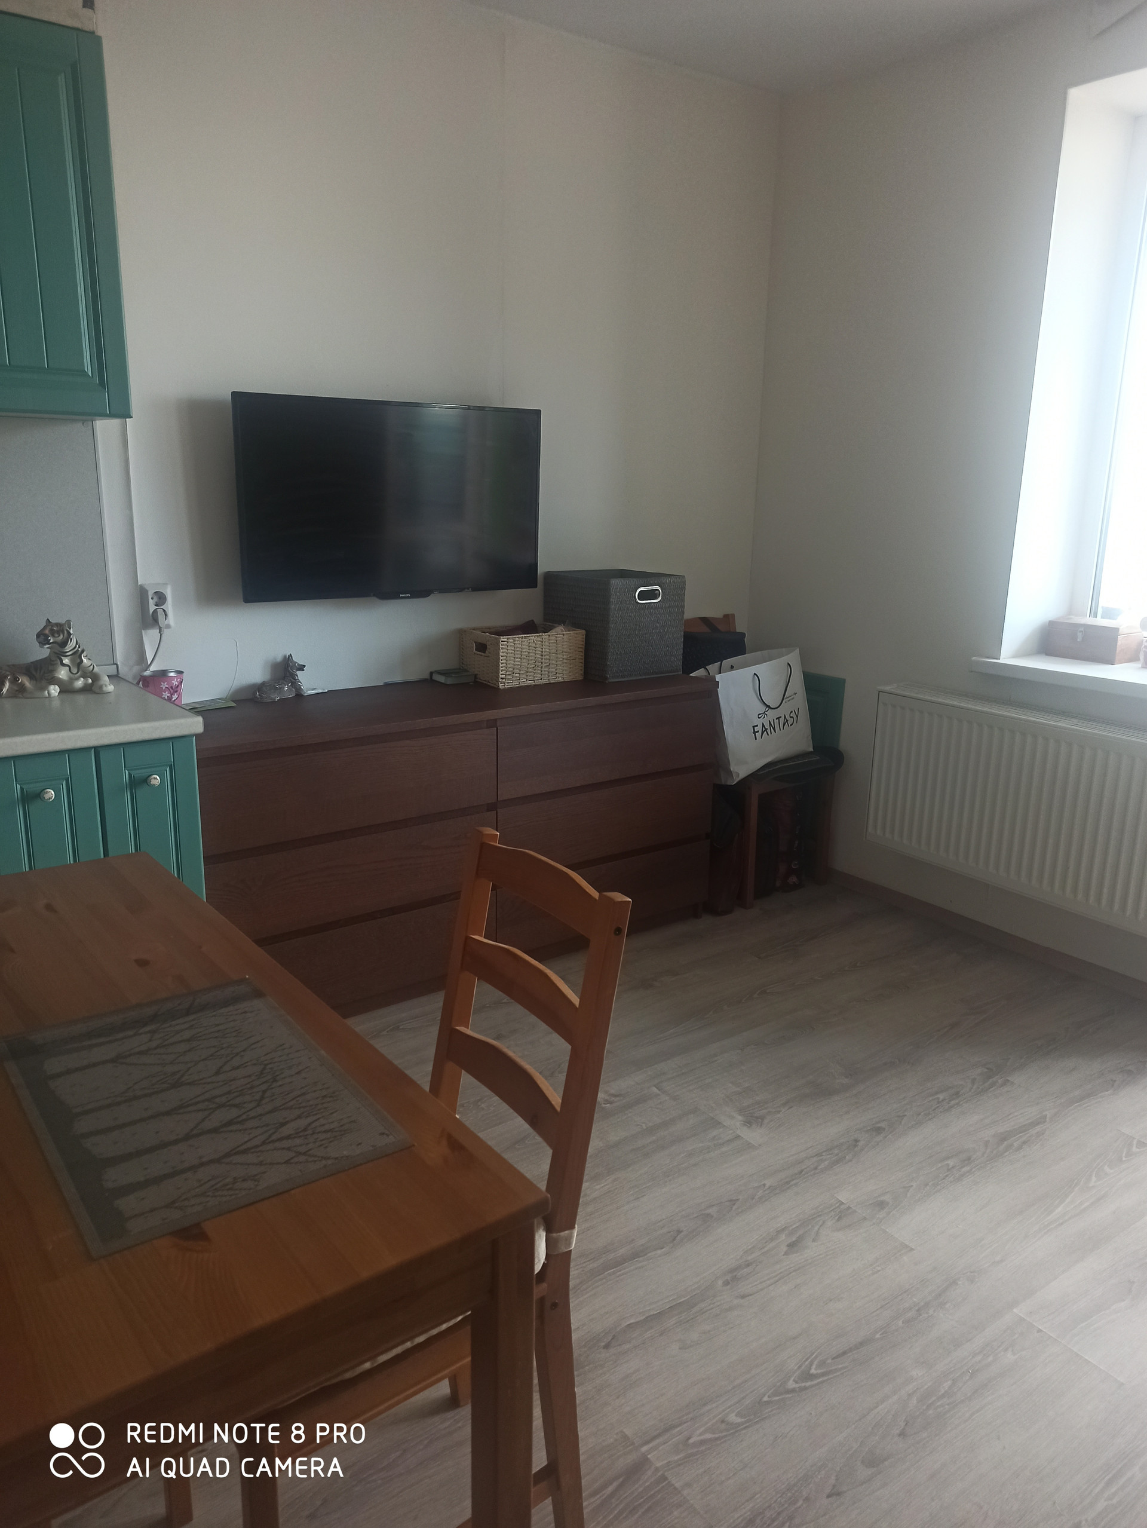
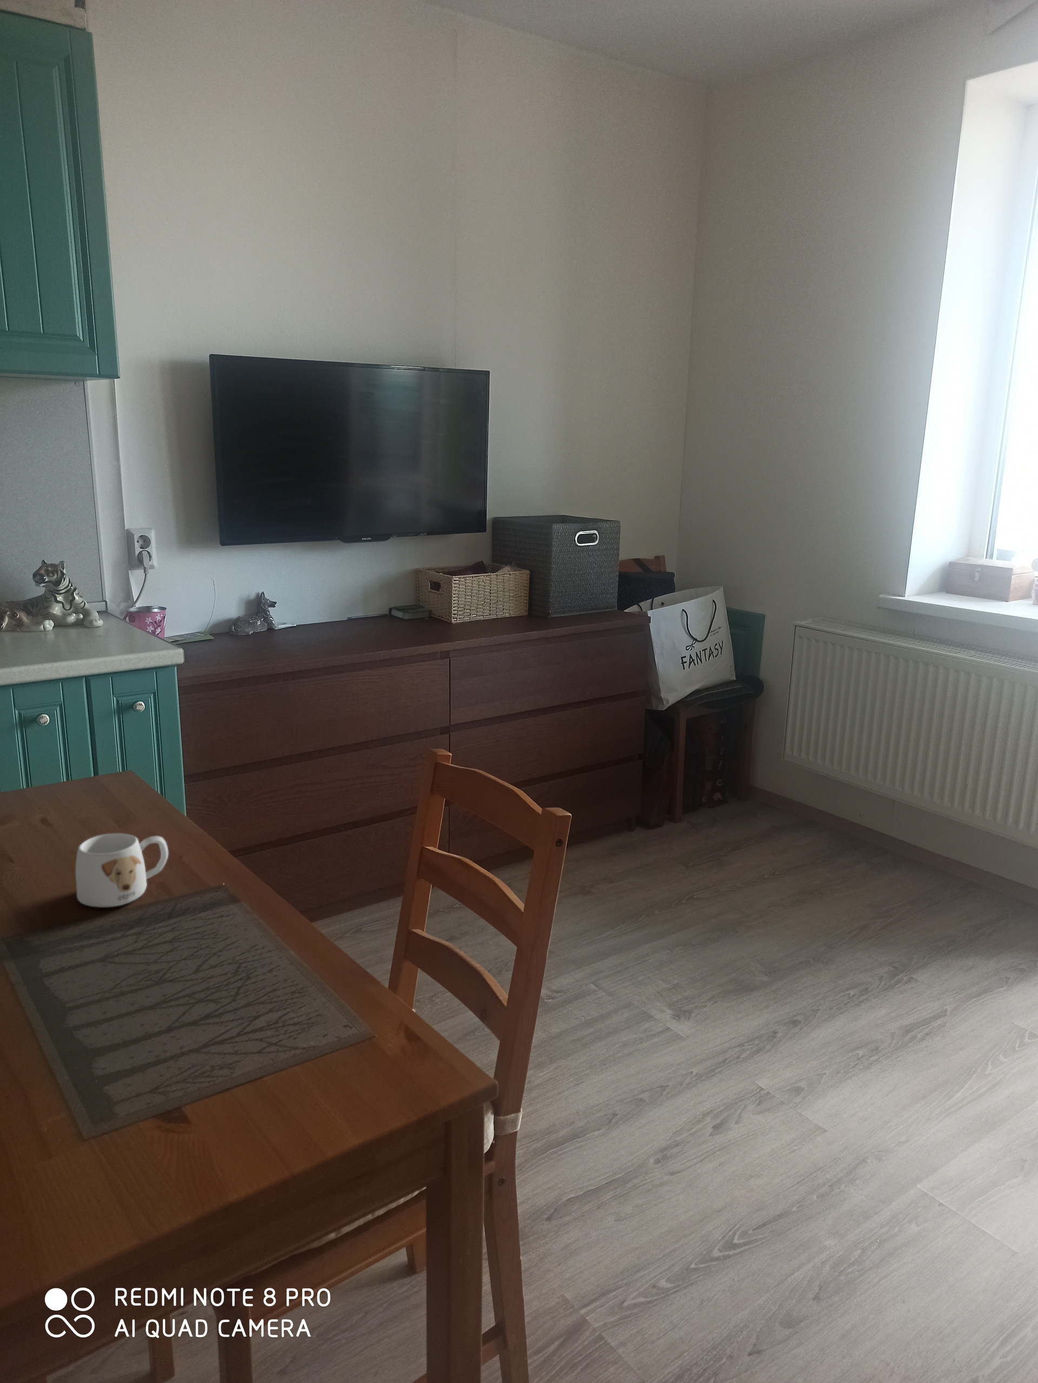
+ mug (123, 866)
